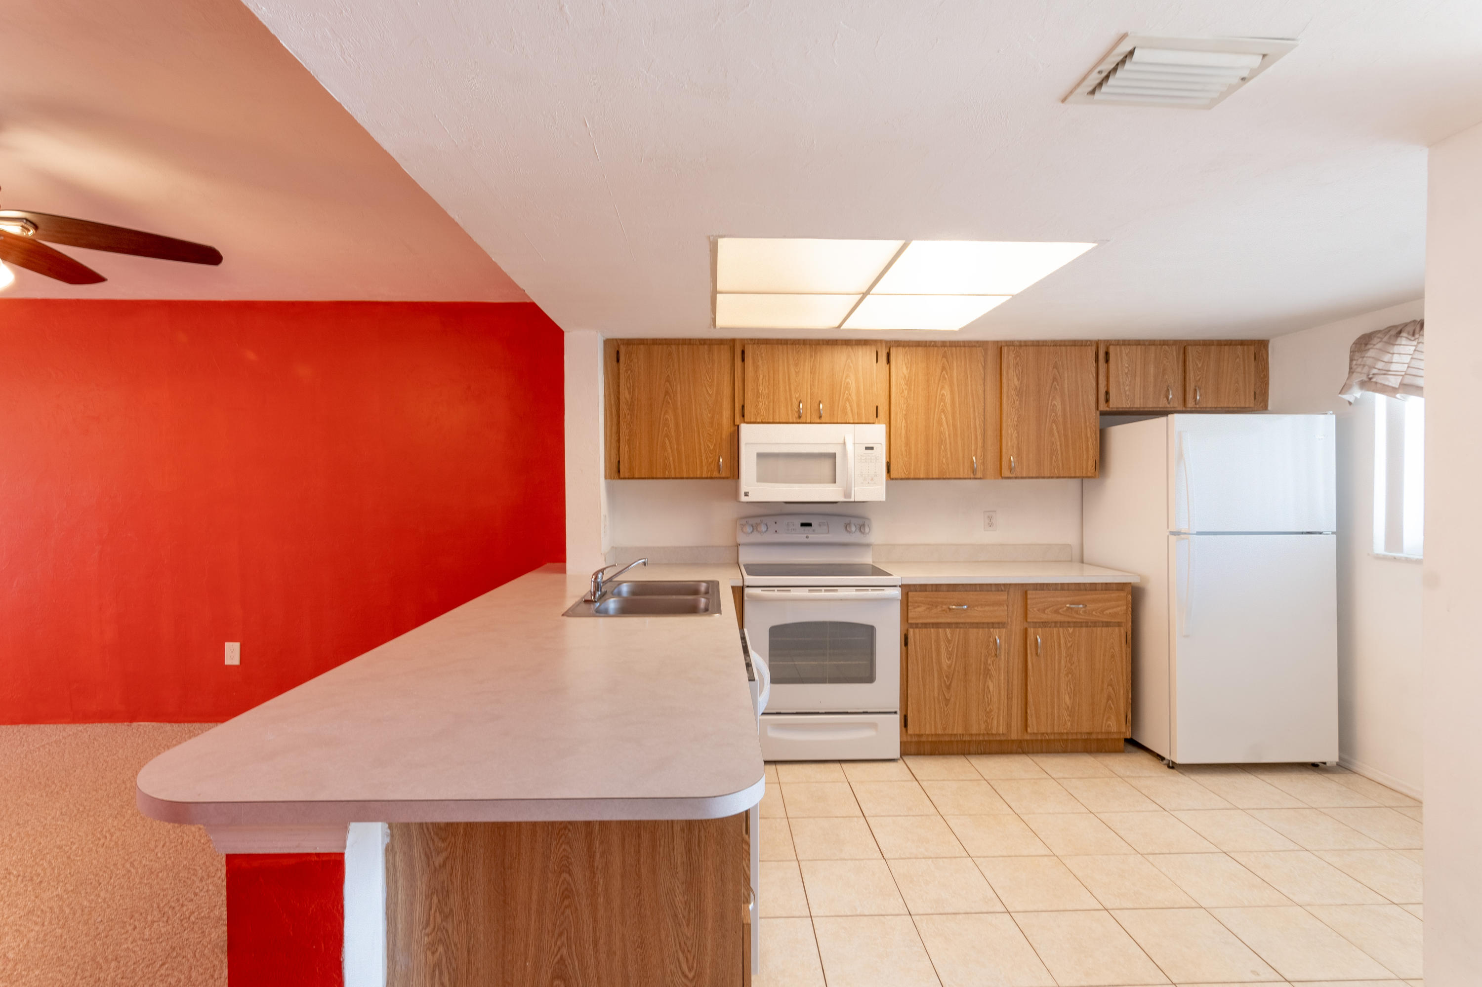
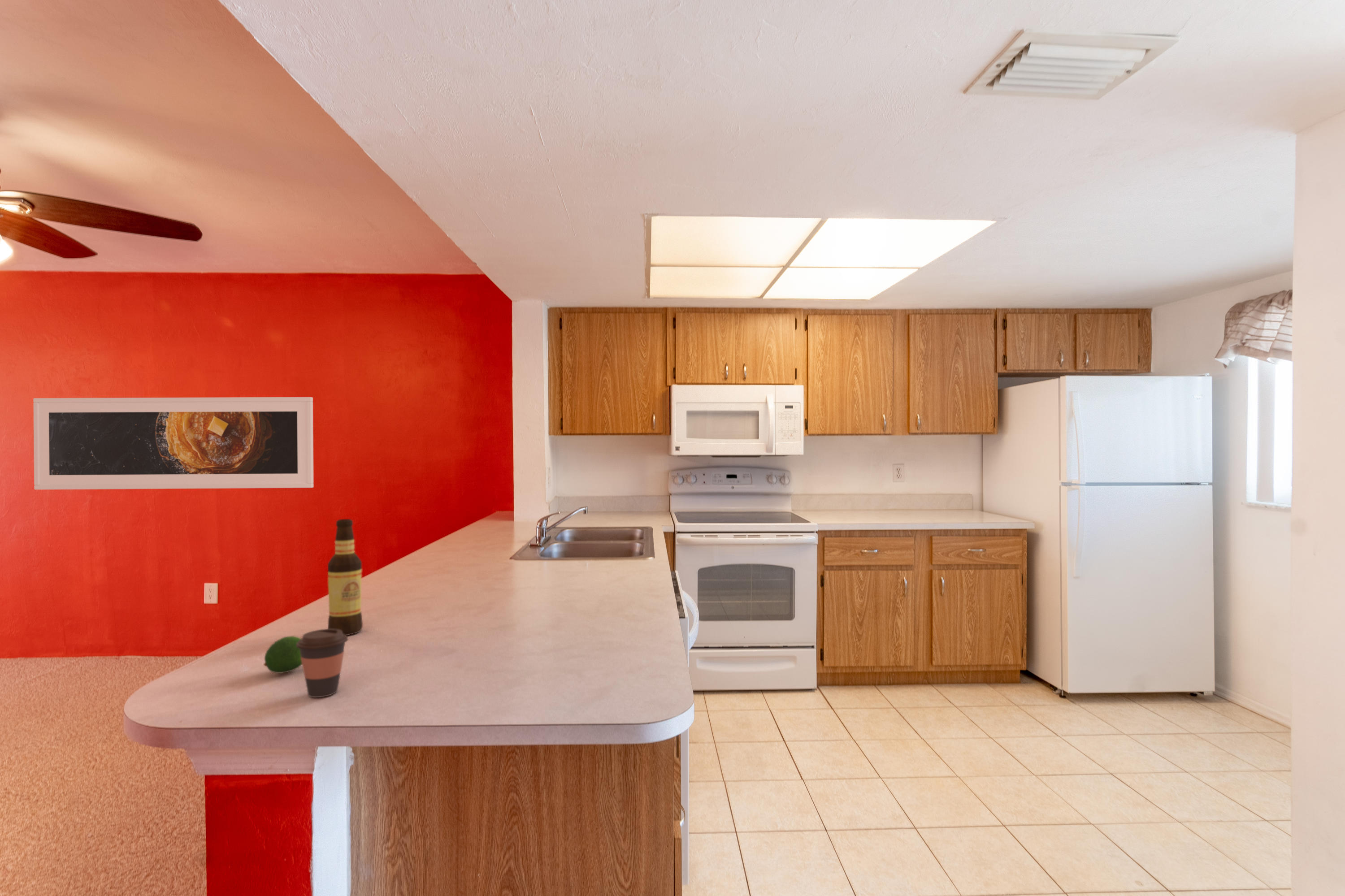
+ bottle (345, 576)
+ fruit (286, 654)
+ coffee cup (322, 663)
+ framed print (174, 443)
